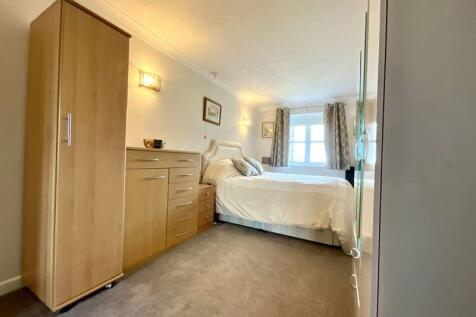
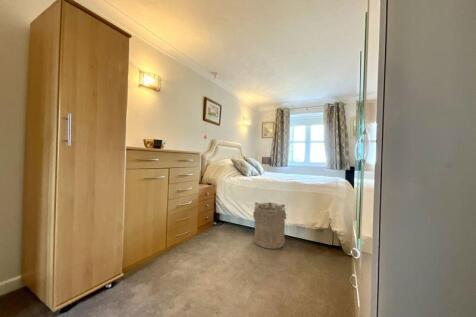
+ laundry hamper (268, 222)
